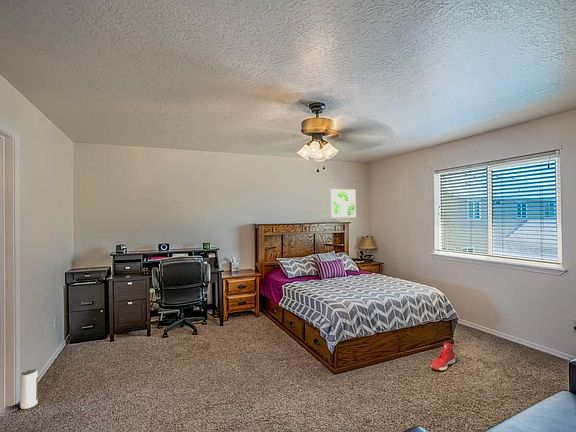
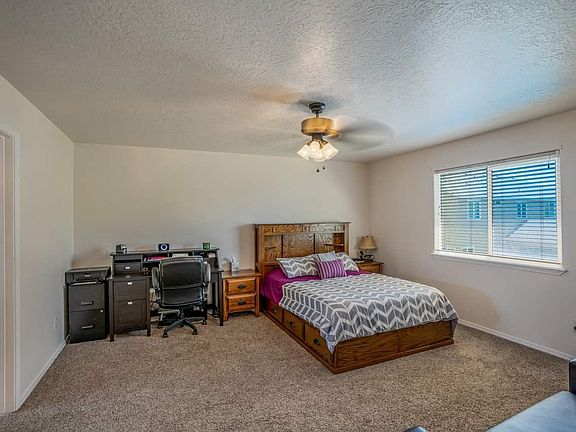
- sneaker (443, 354)
- wall art (343, 203)
- speaker (28, 388)
